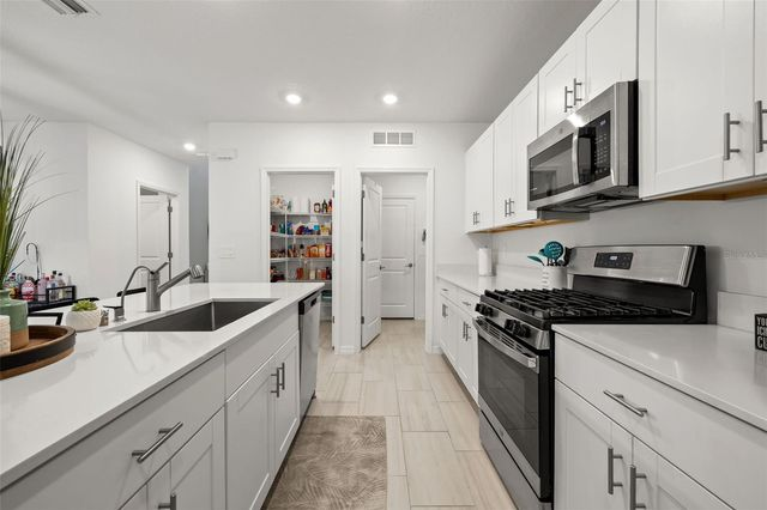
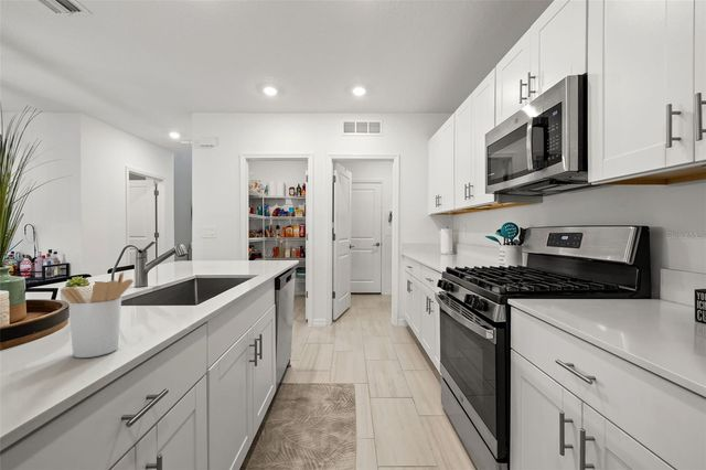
+ utensil holder (101, 313)
